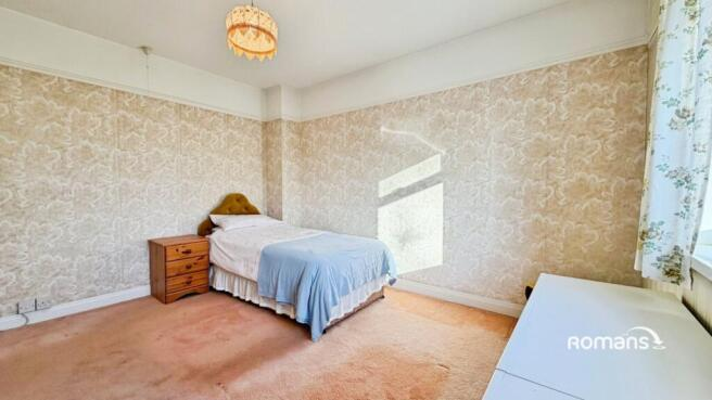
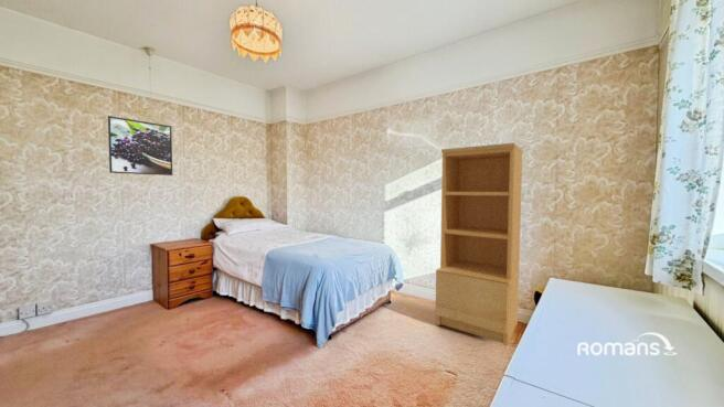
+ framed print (142, 148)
+ bookcase (478, 237)
